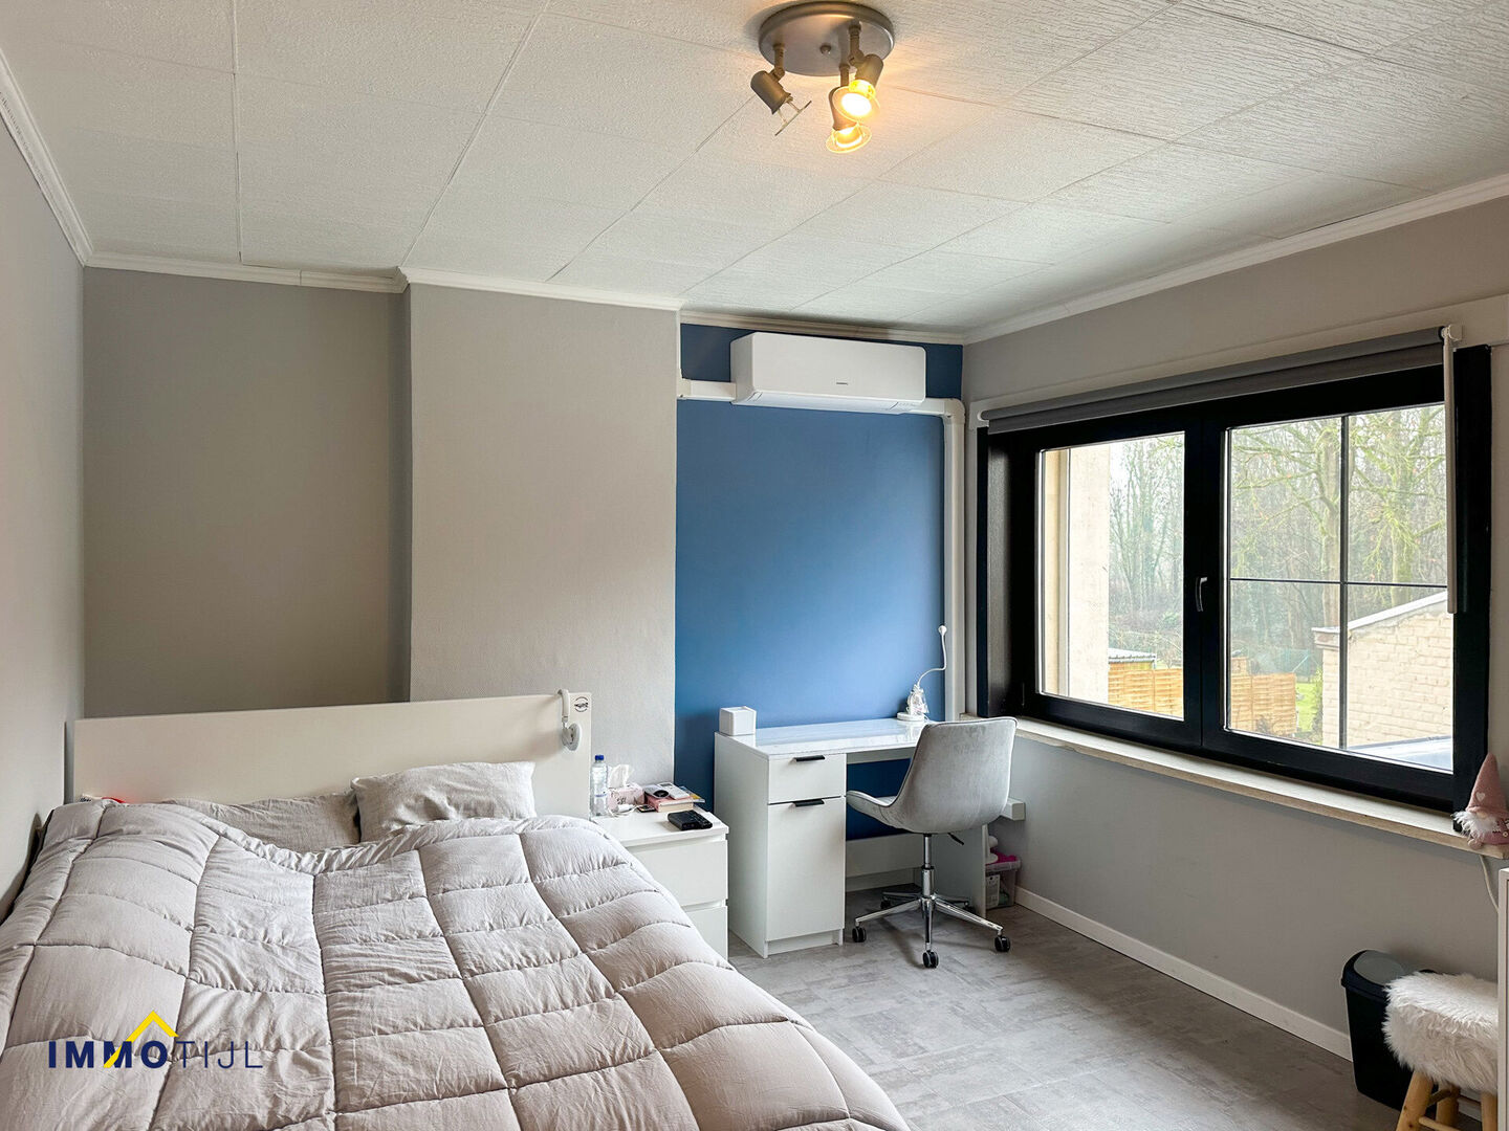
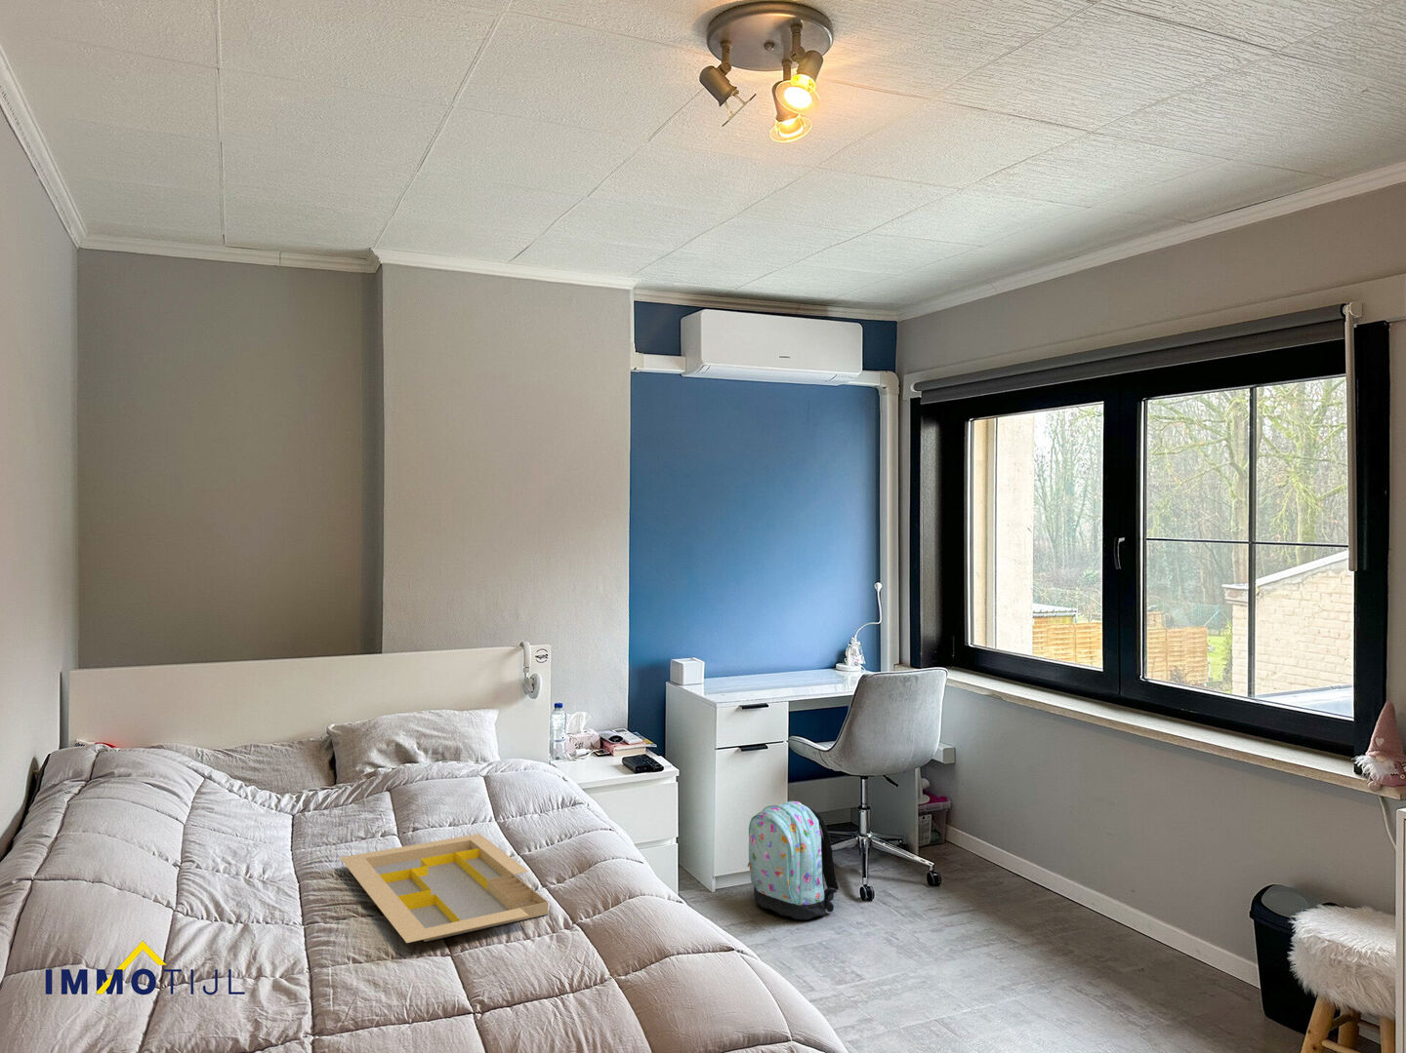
+ backpack (788, 857)
+ serving tray (448, 885)
